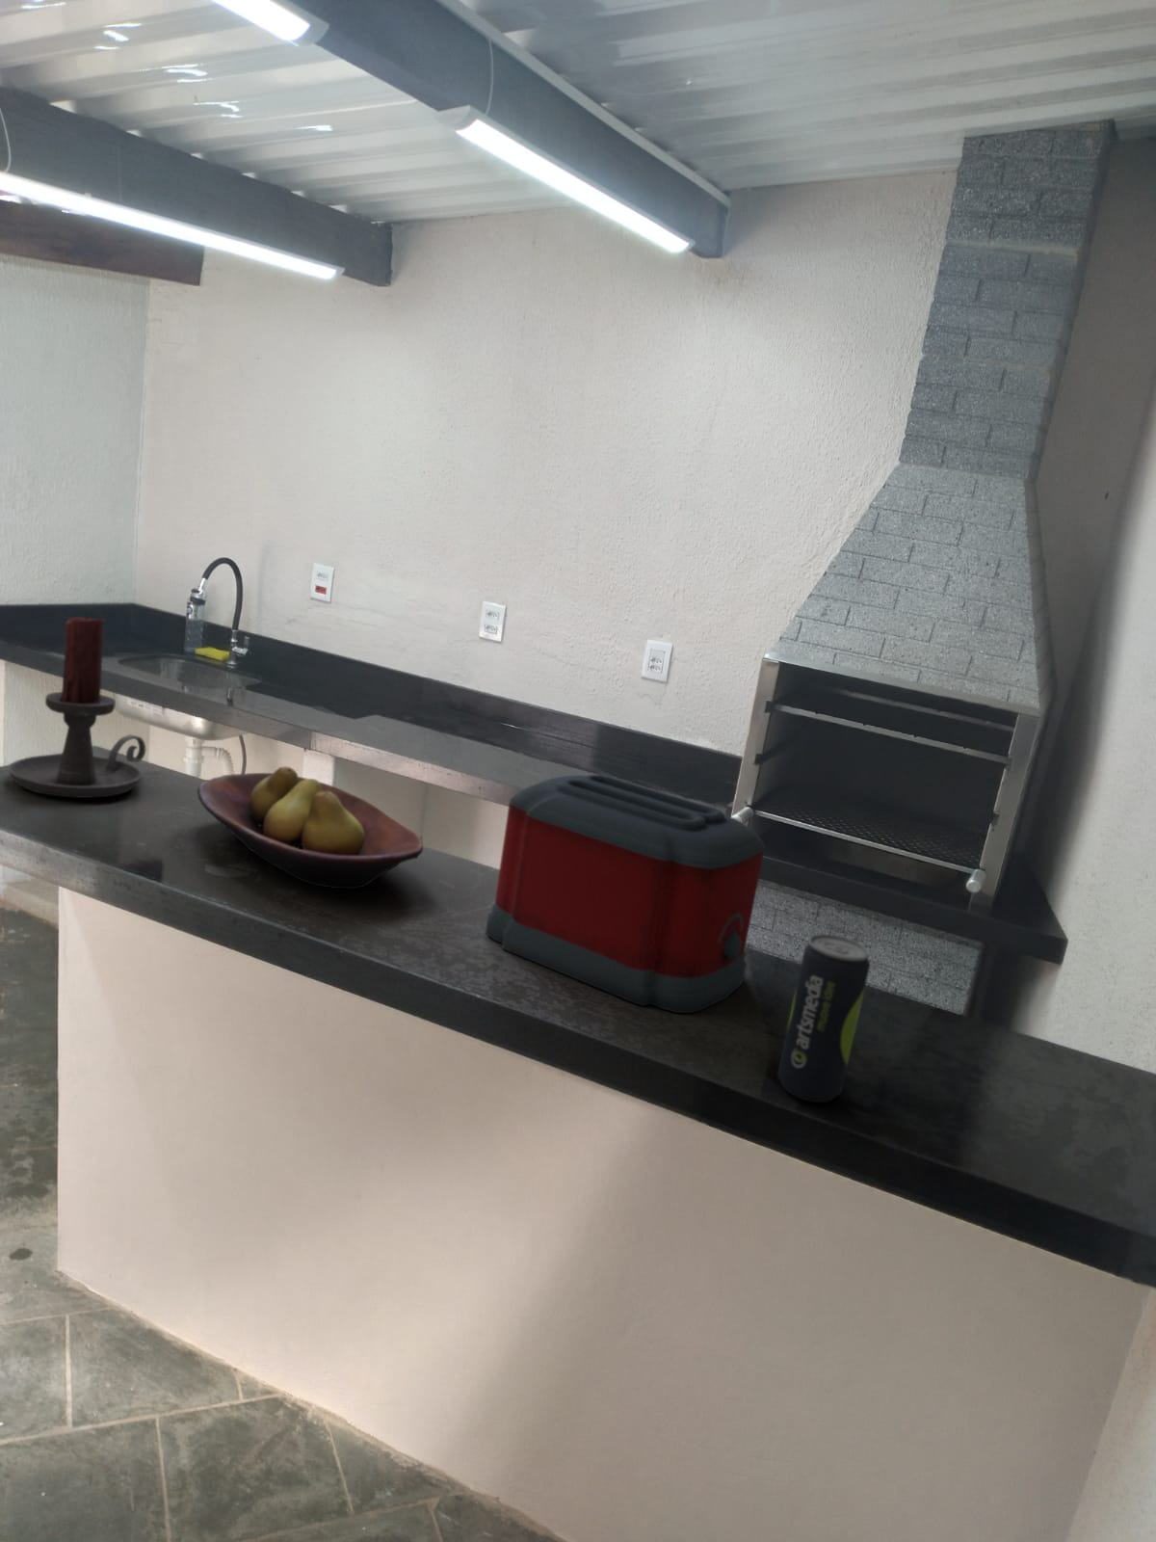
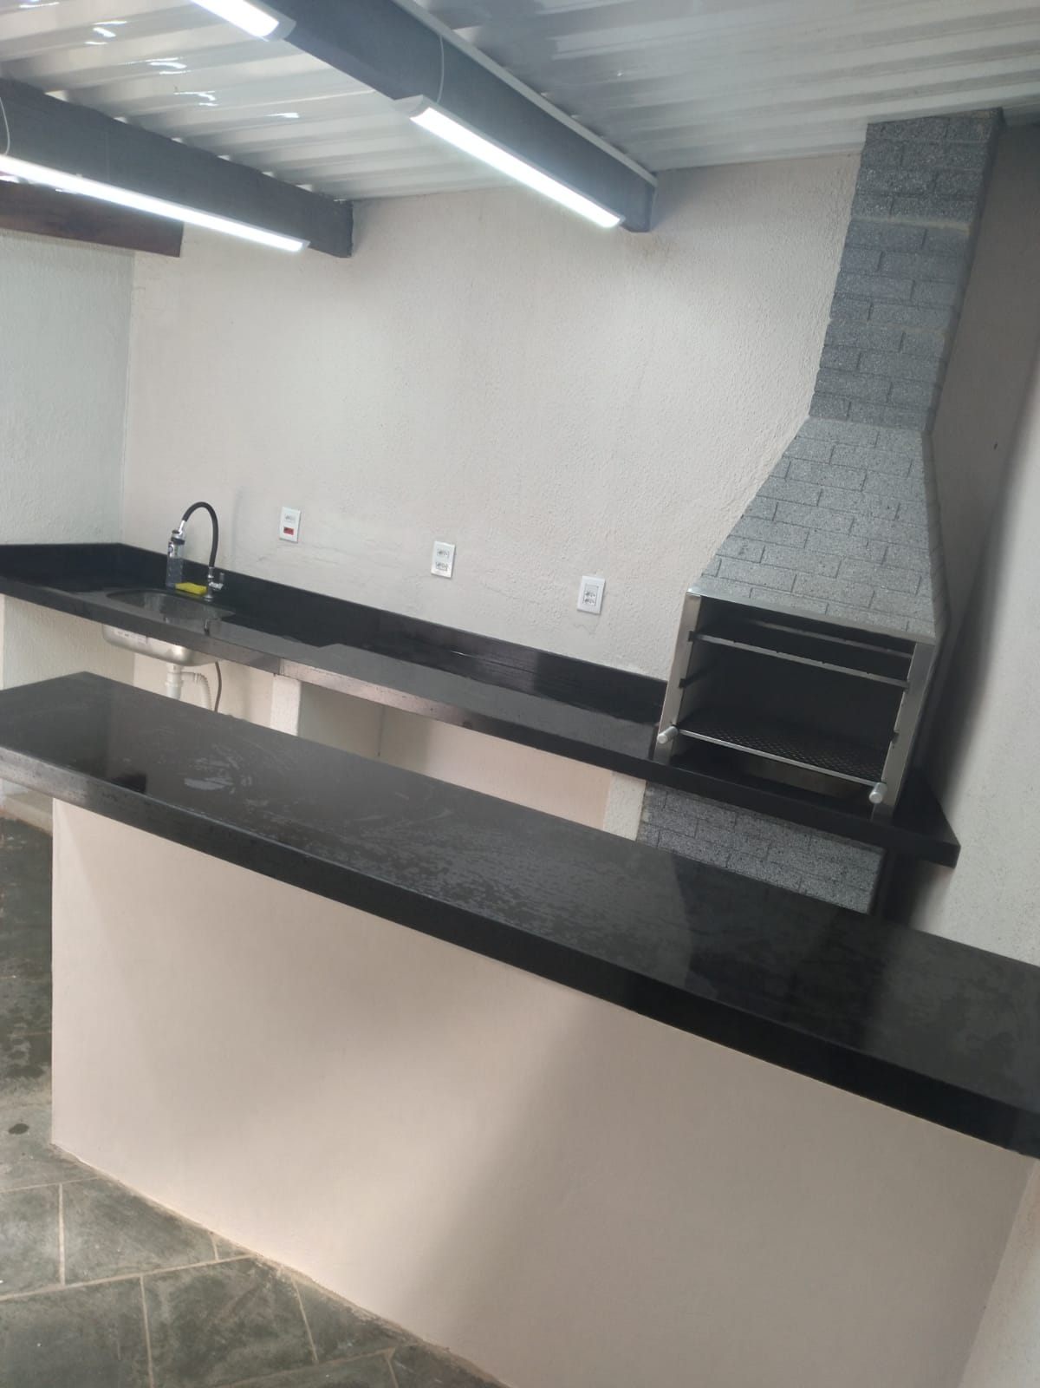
- beverage can (823, 1017)
- candle holder (93, 698)
- toaster (622, 875)
- fruit bowl (306, 816)
